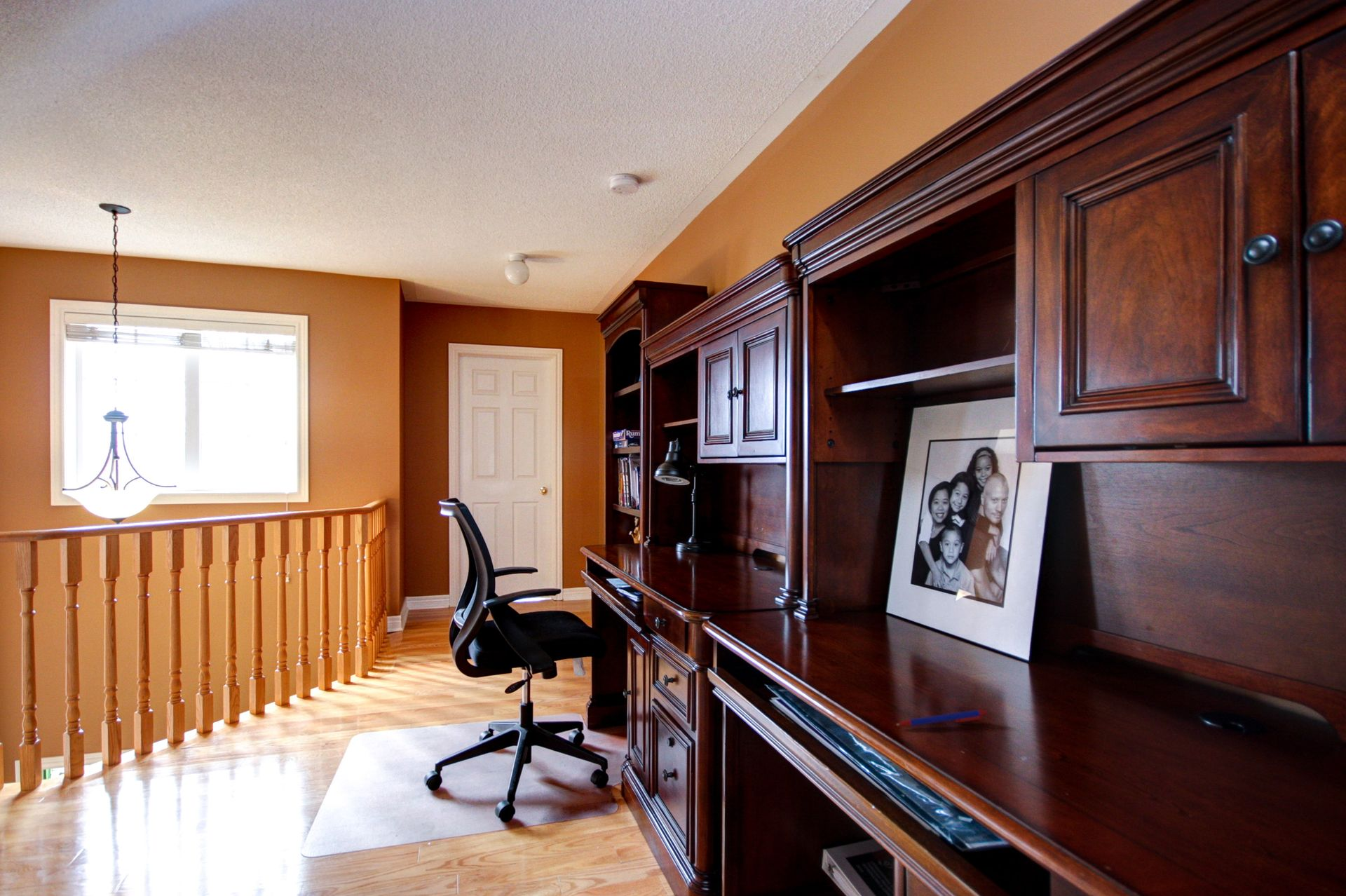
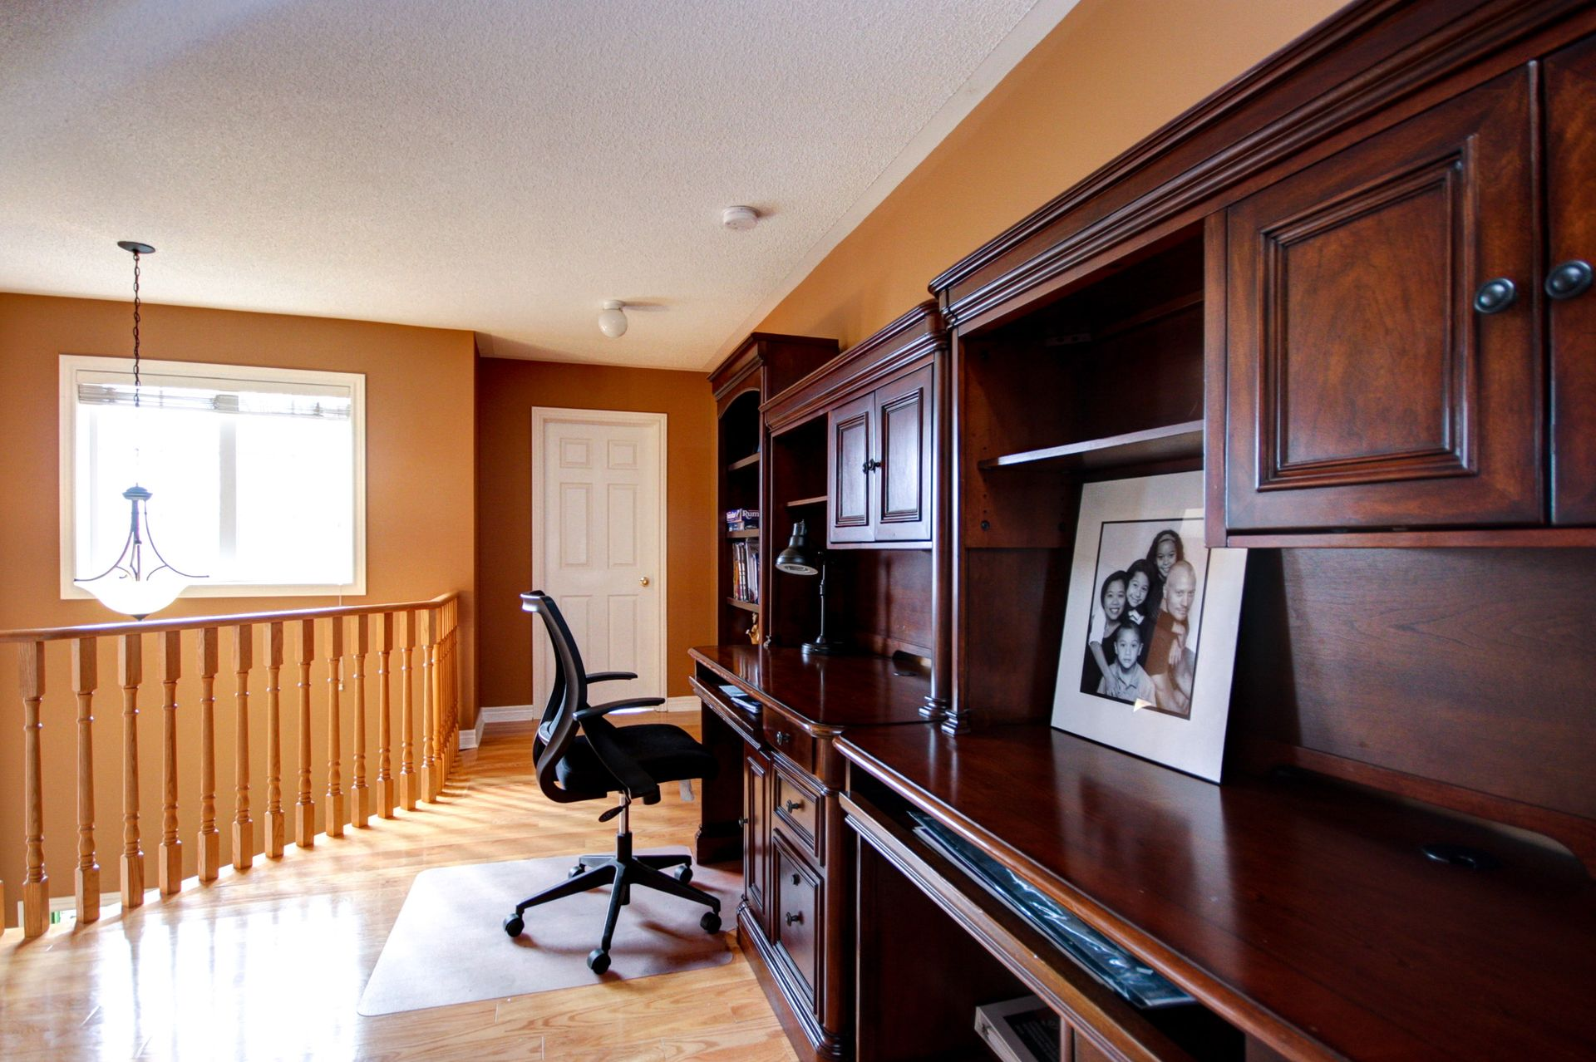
- pen (941, 718)
